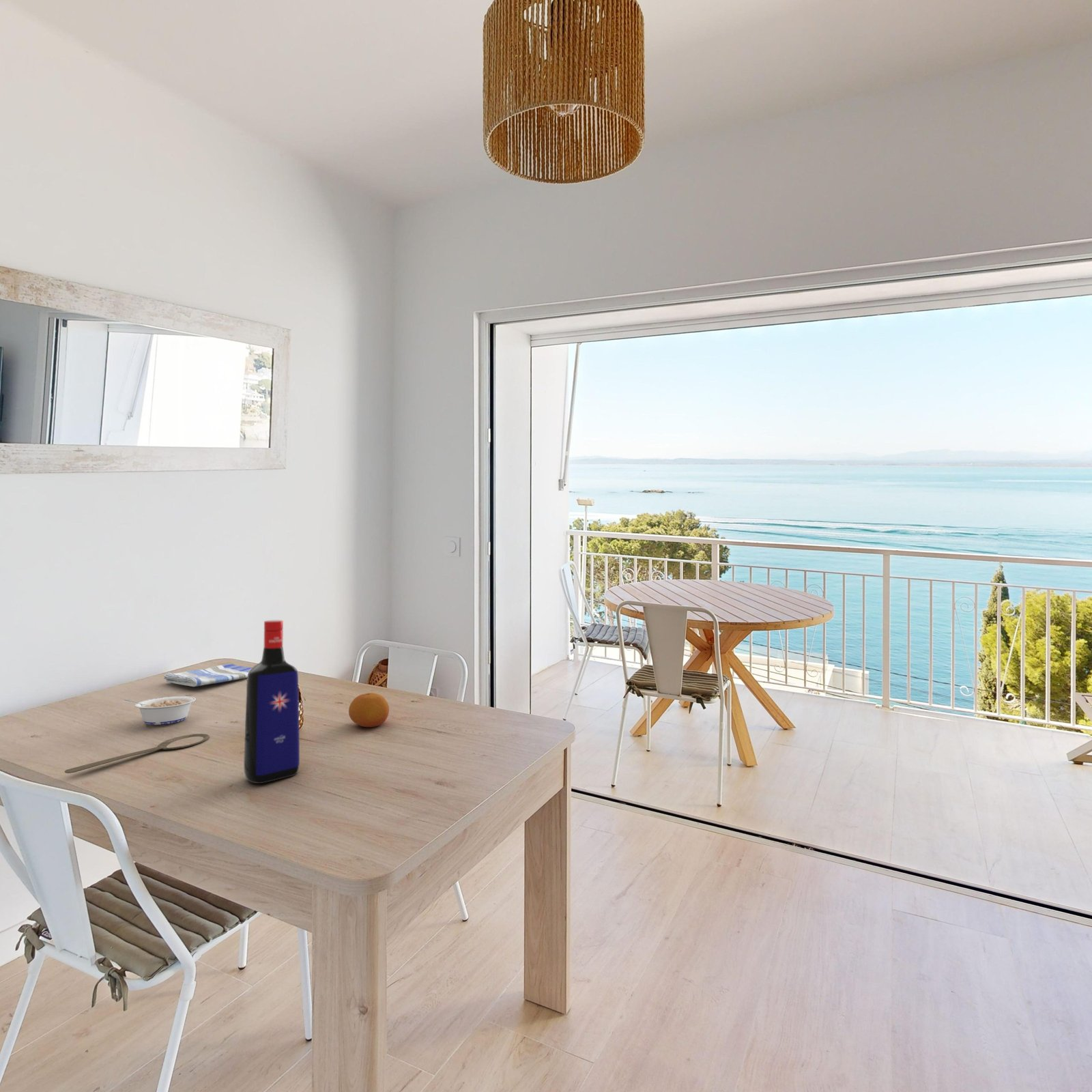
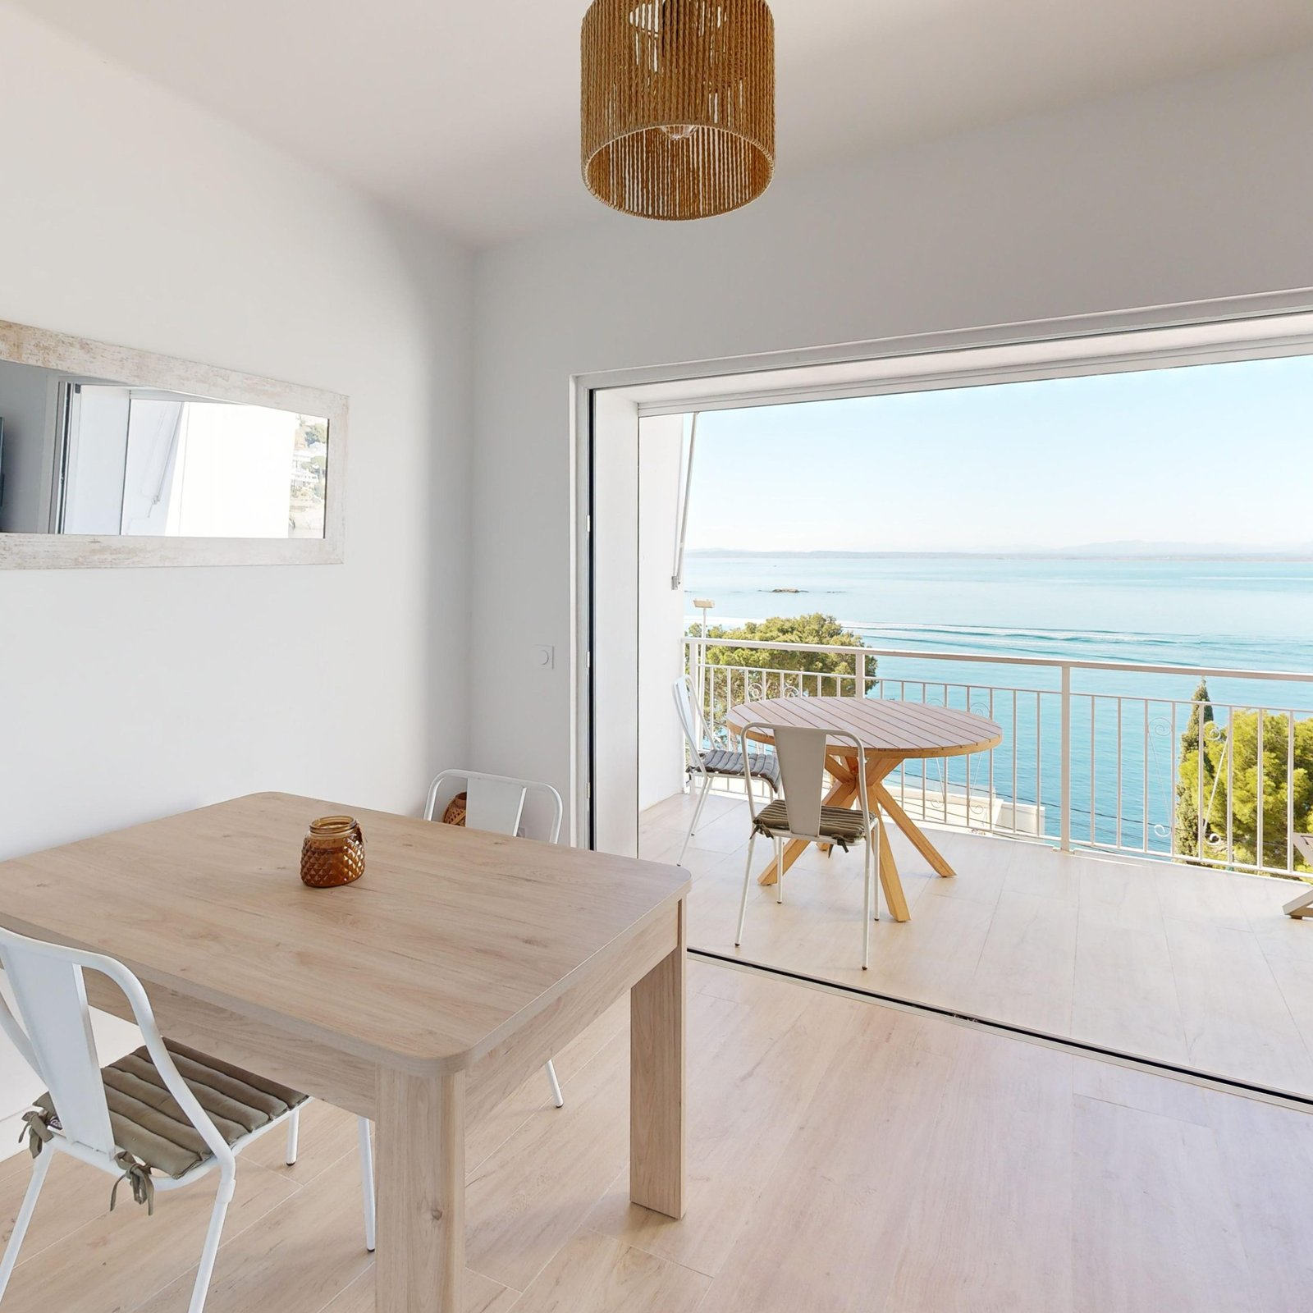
- legume (163, 709)
- fruit (369, 709)
- liquor bottle (272, 698)
- wooden spoon (142, 751)
- dish towel (214, 674)
